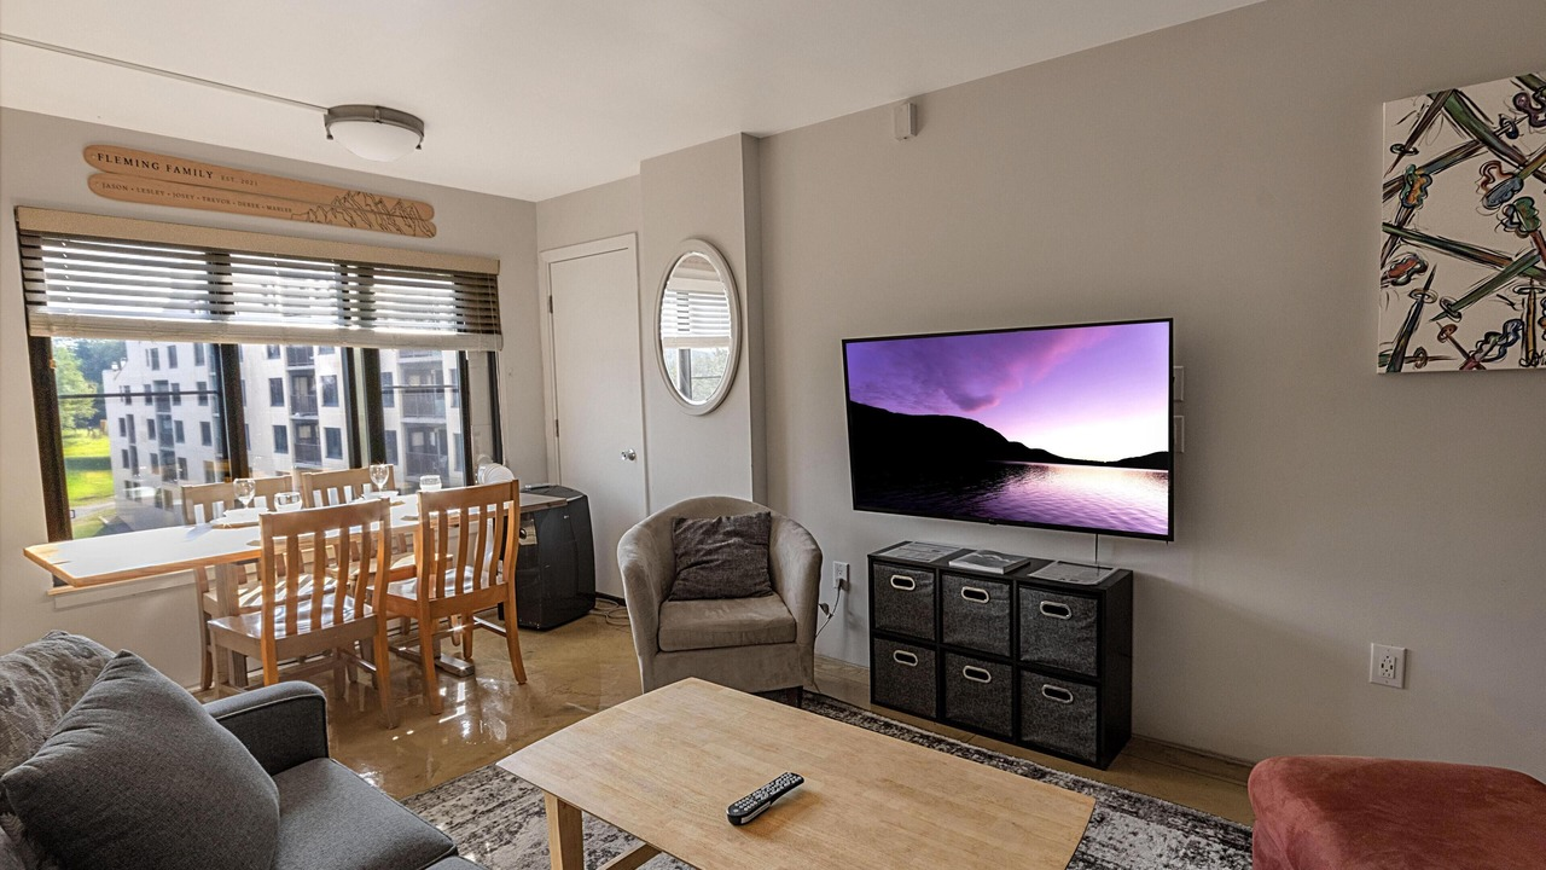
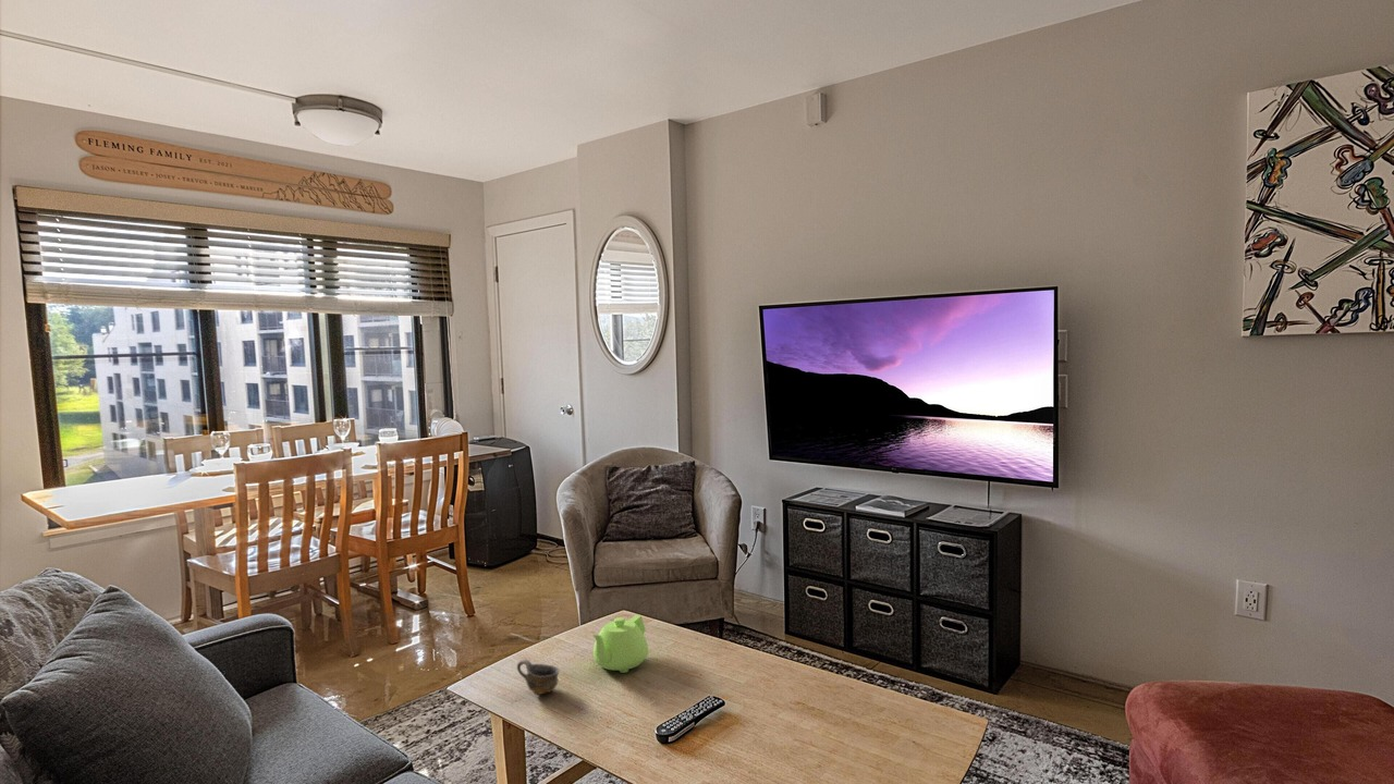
+ teapot (619, 641)
+ cup (540, 675)
